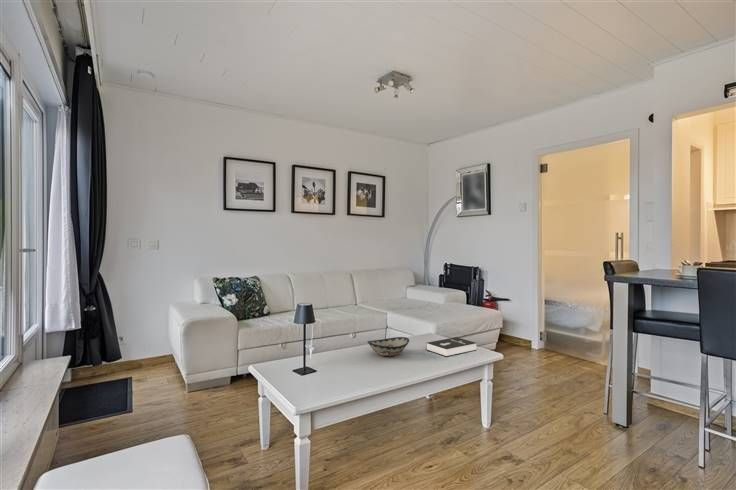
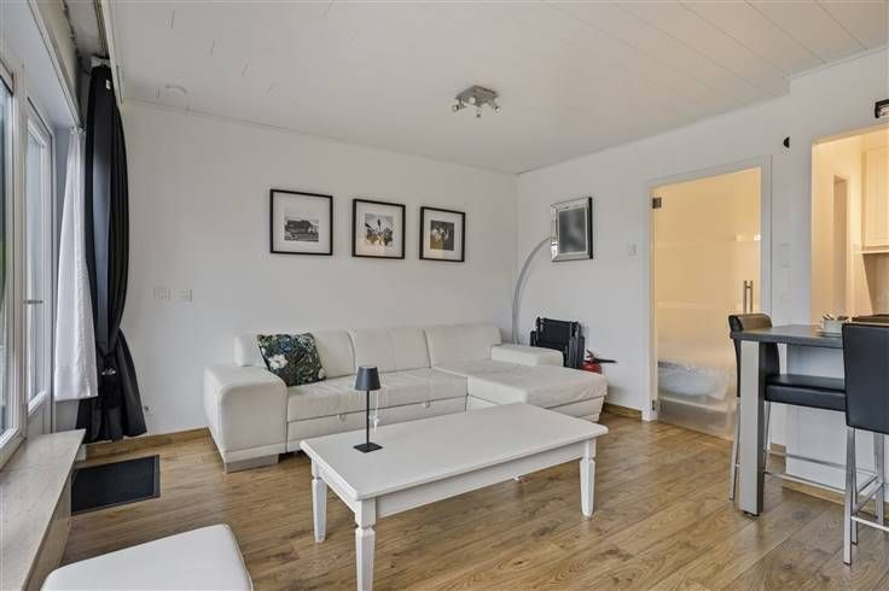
- booklet (451, 346)
- decorative bowl (388, 347)
